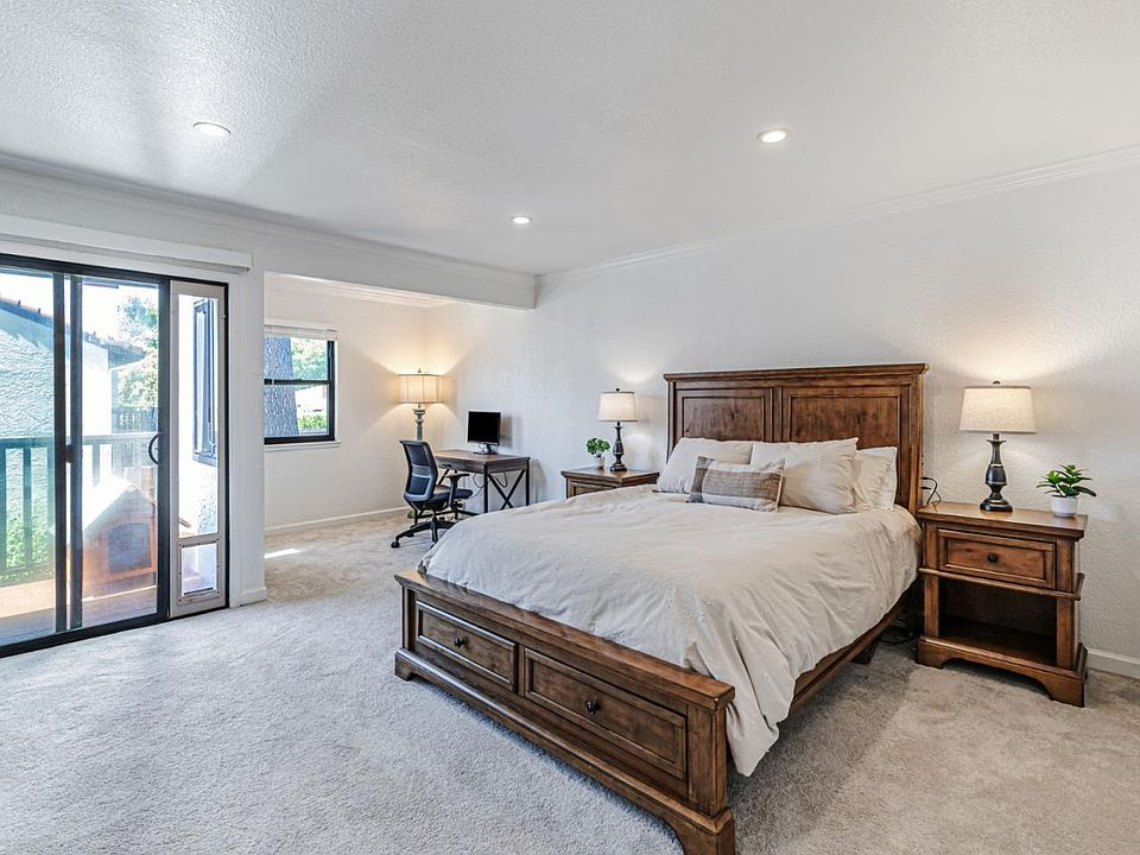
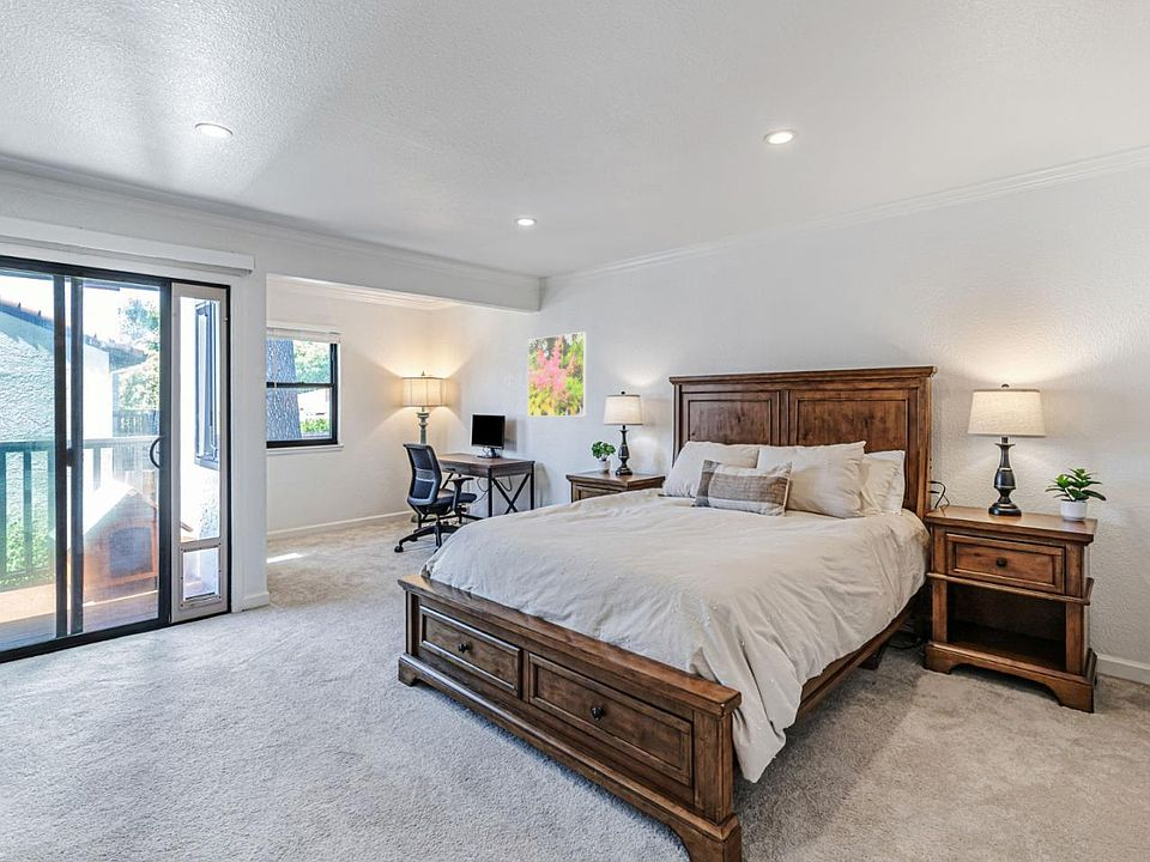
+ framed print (556, 376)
